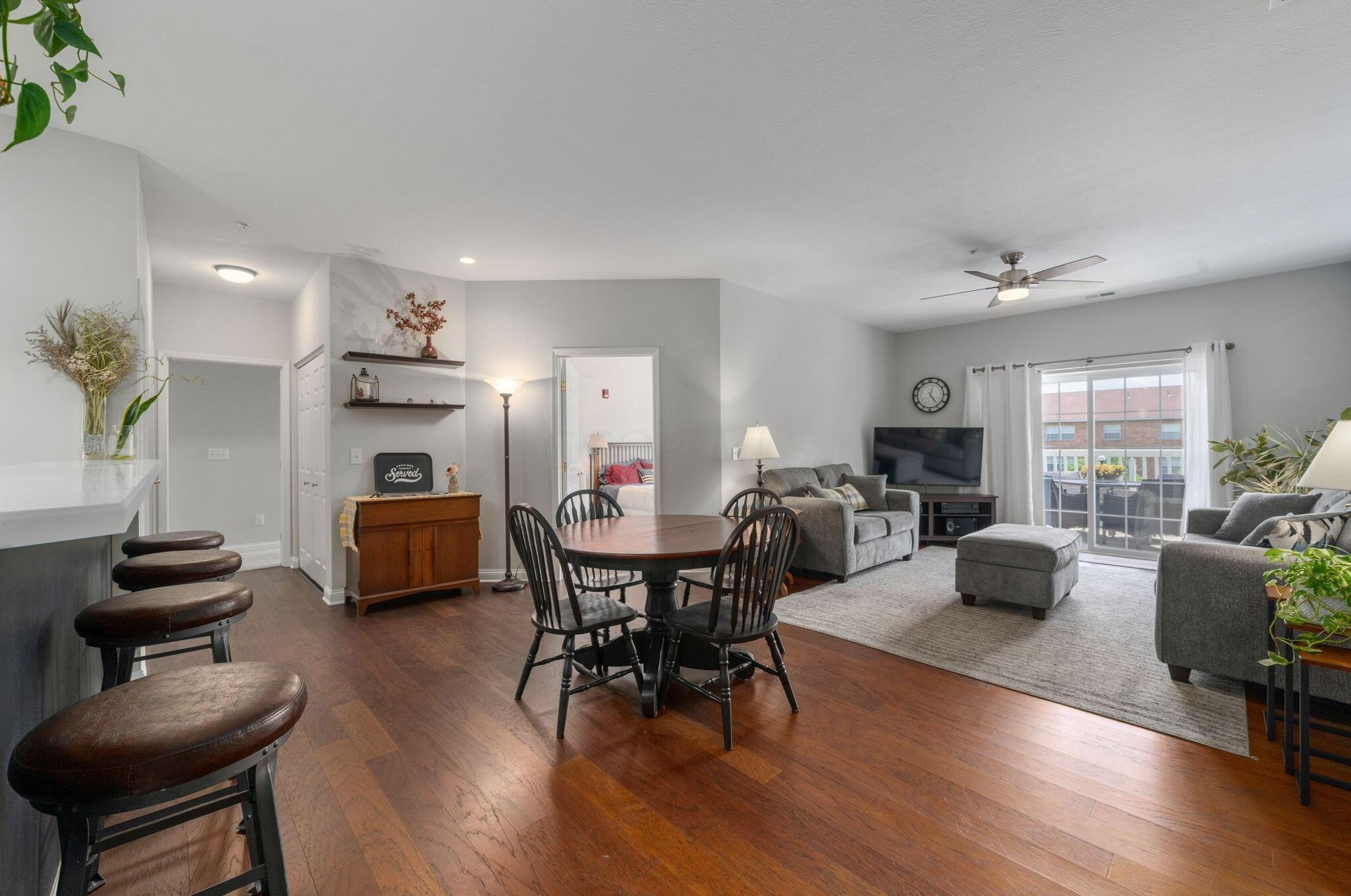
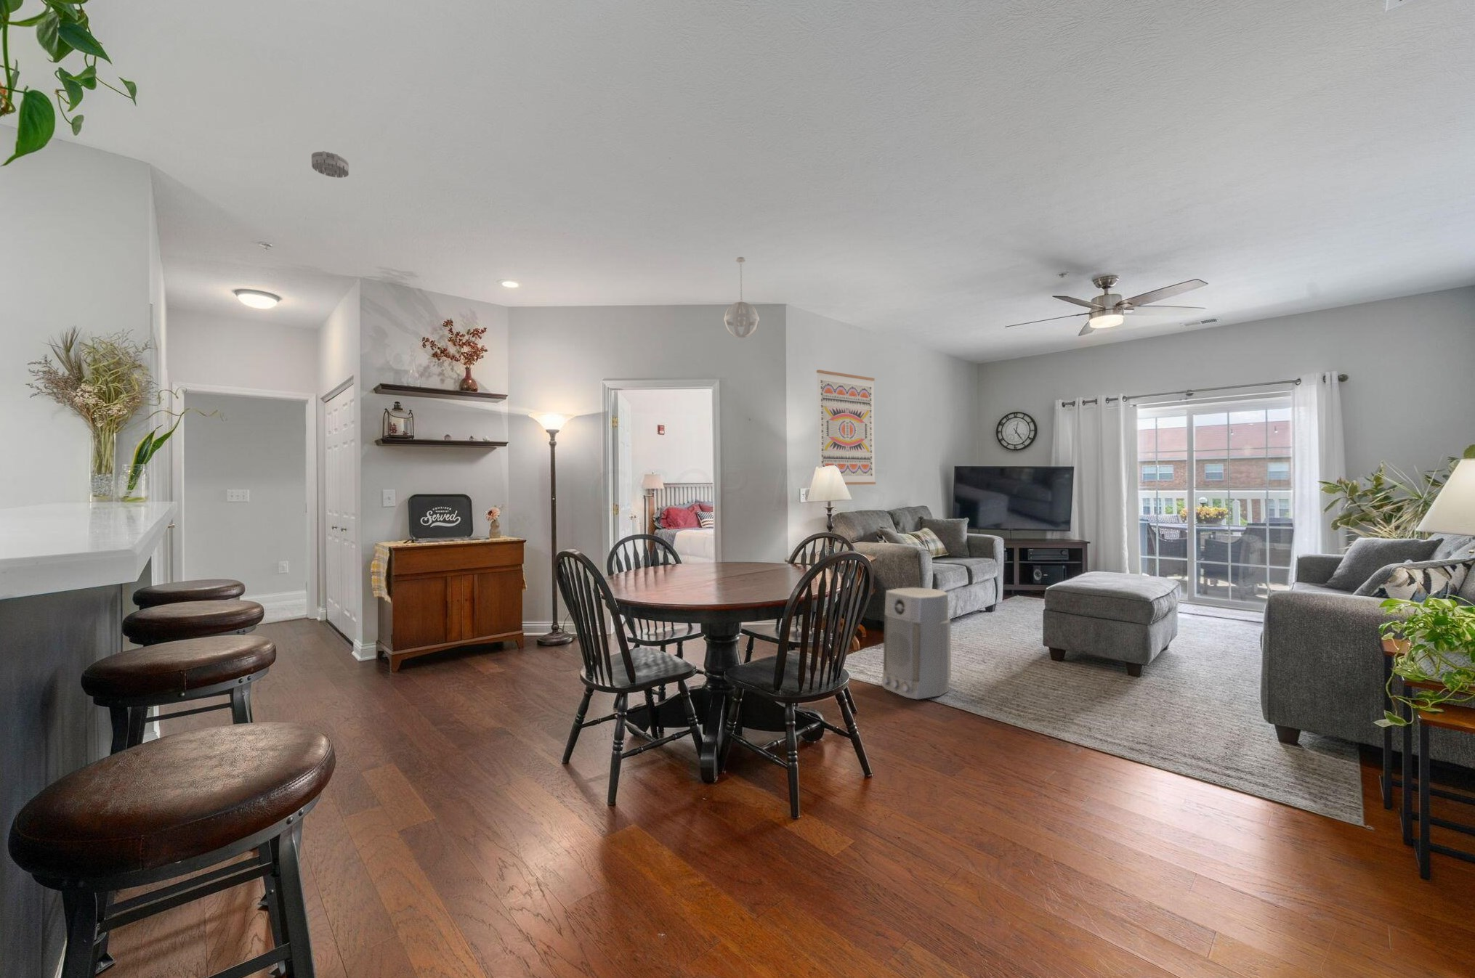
+ pendant light (741, 298)
+ smoke detector (330, 164)
+ wall art (847, 429)
+ air purifier (918, 640)
